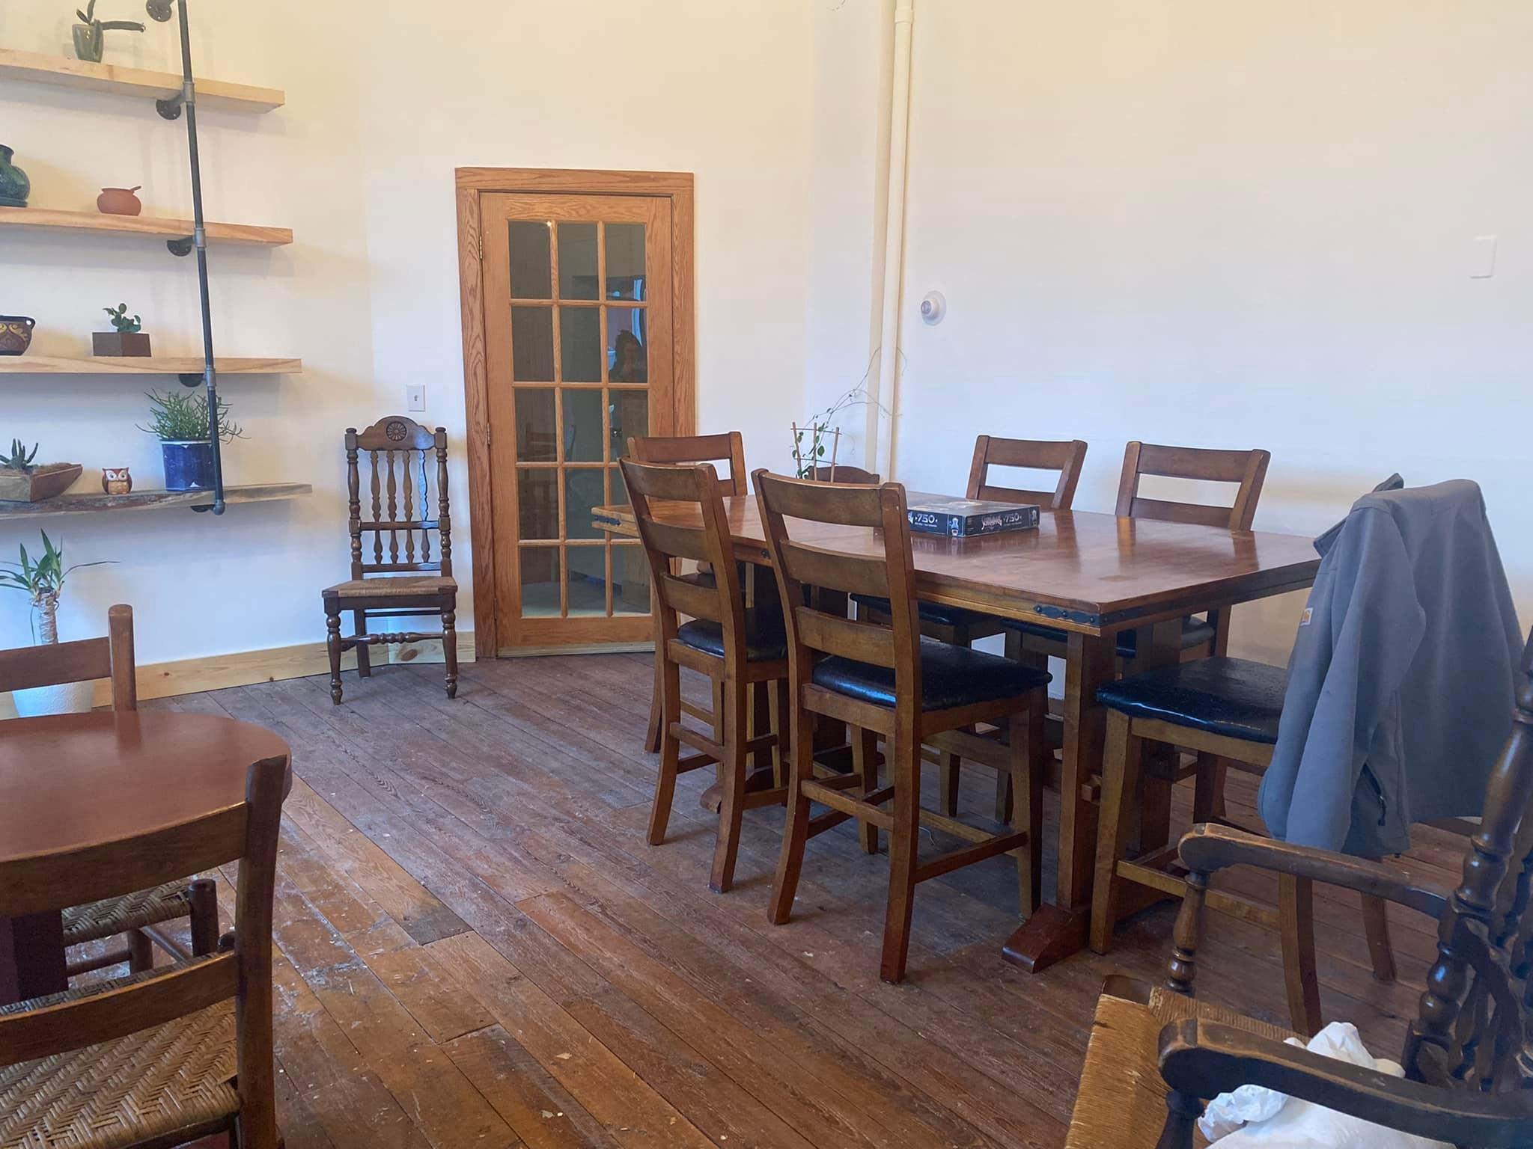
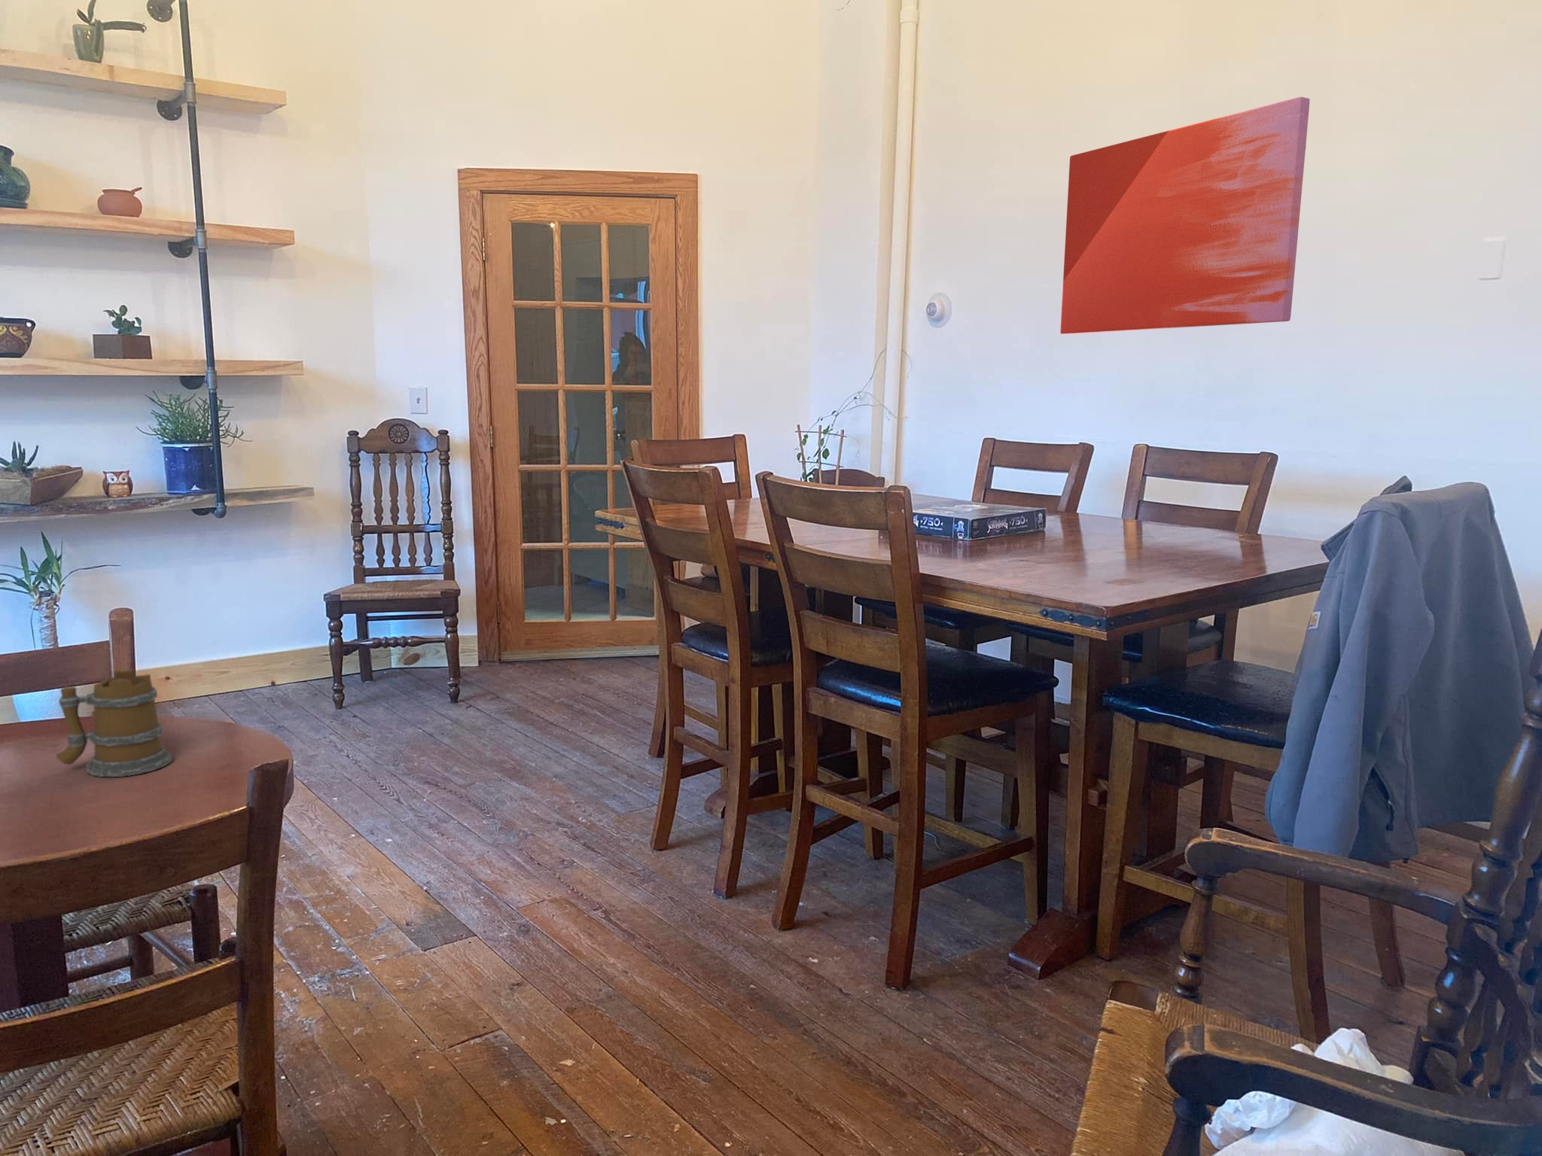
+ mug (112, 720)
+ wall art (1169, 231)
